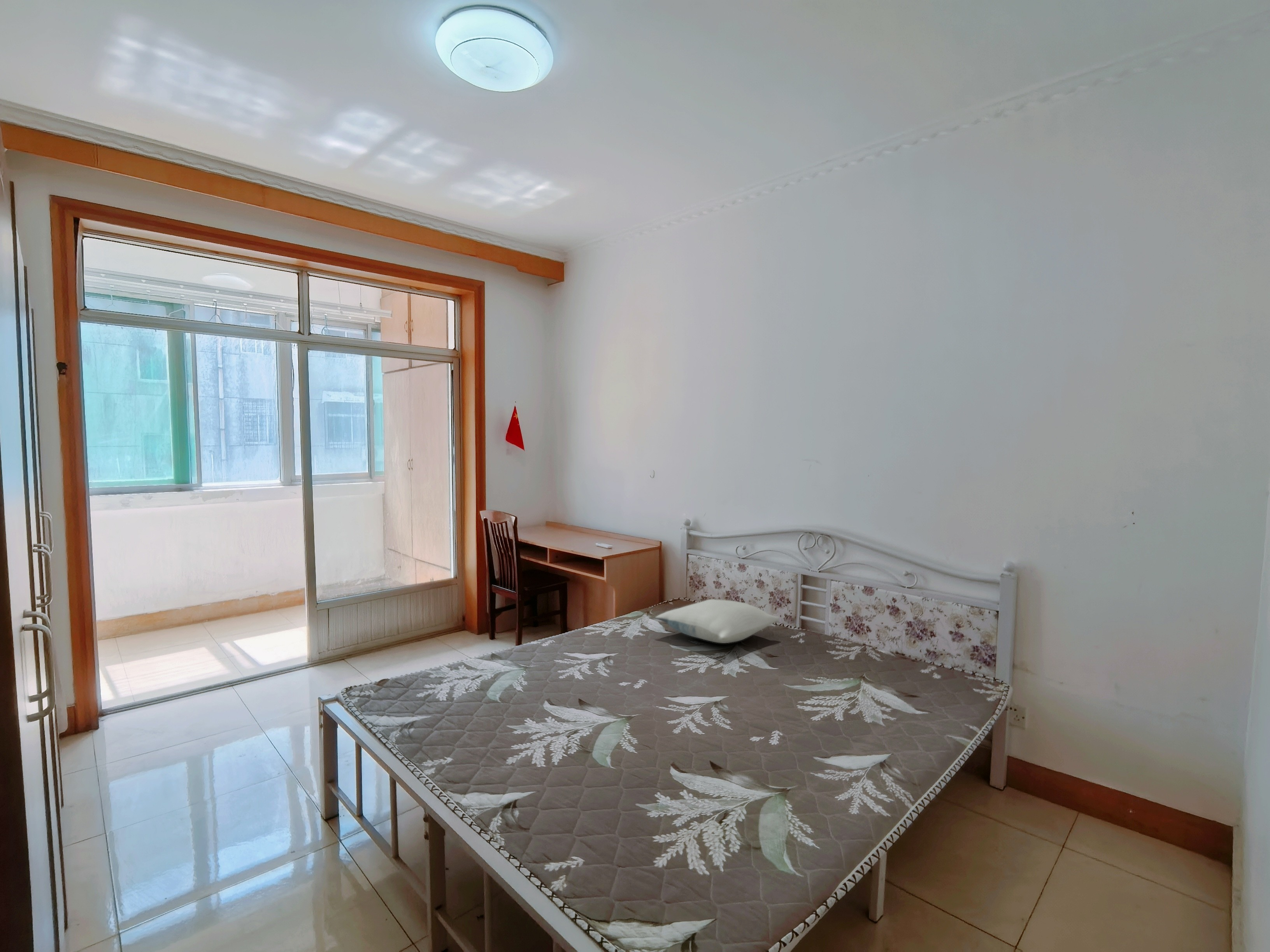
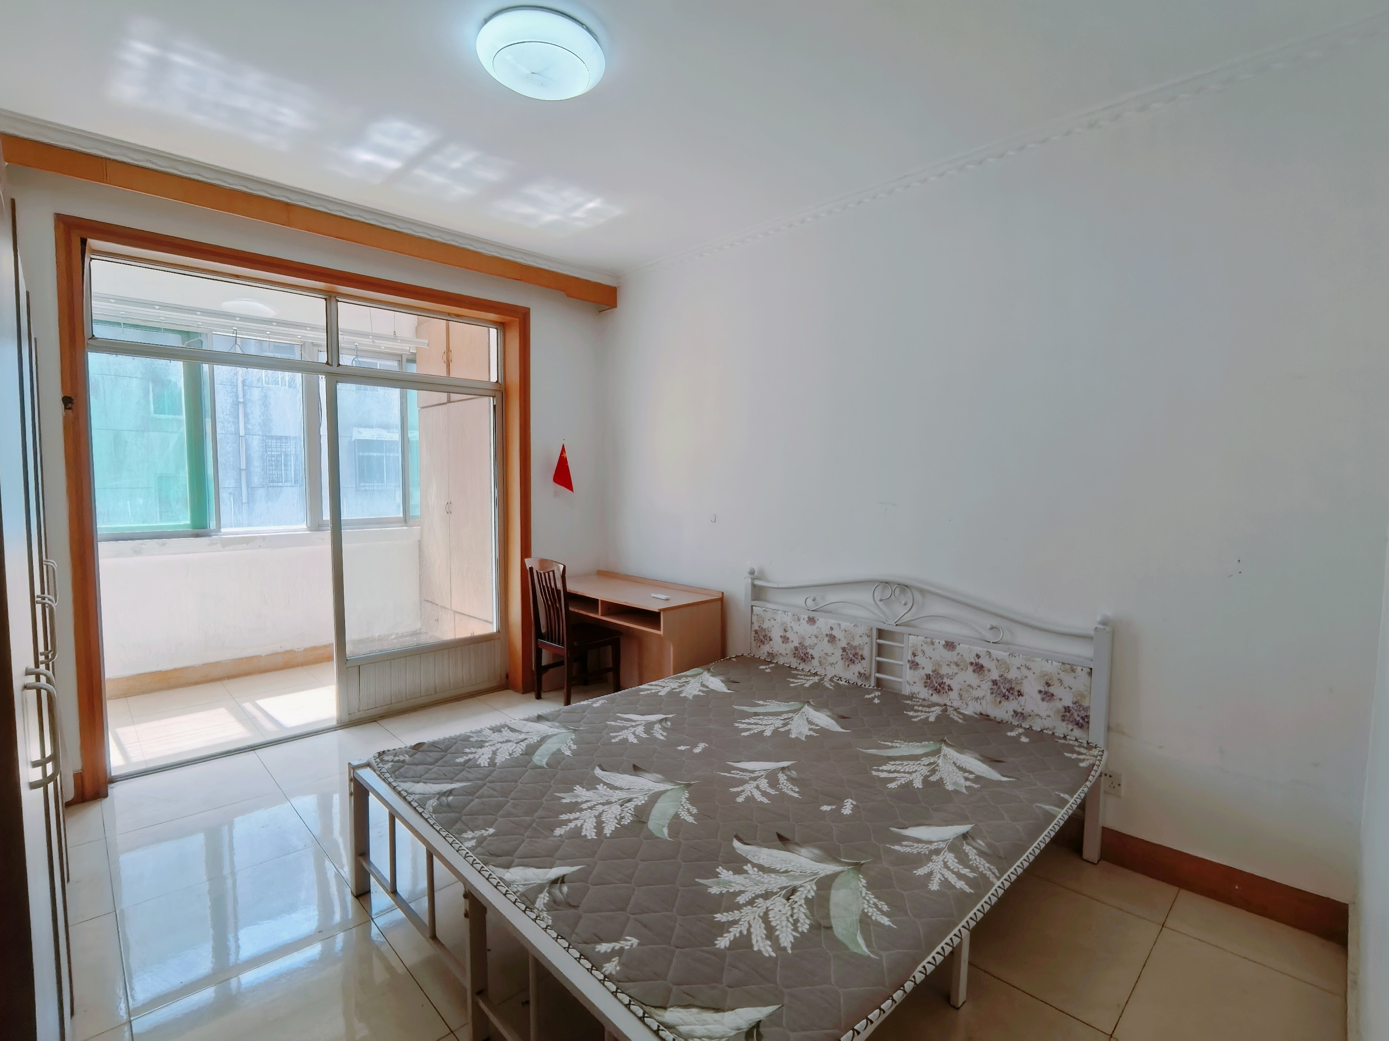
- pillow (716, 619)
